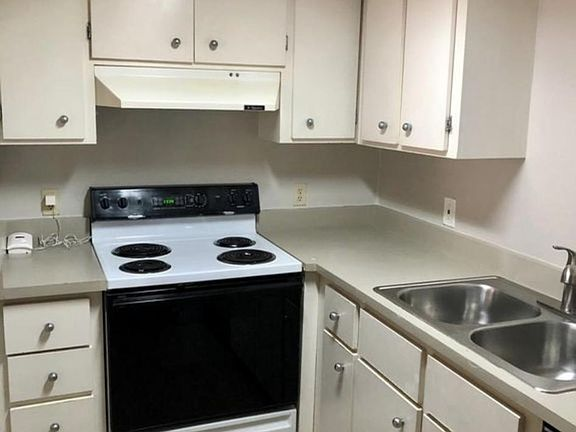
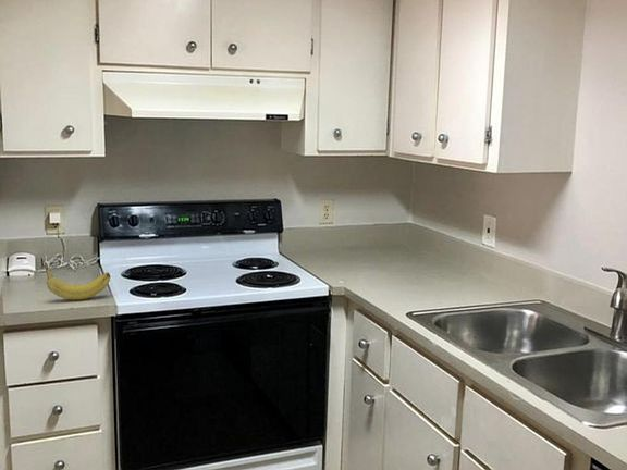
+ fruit (77, 285)
